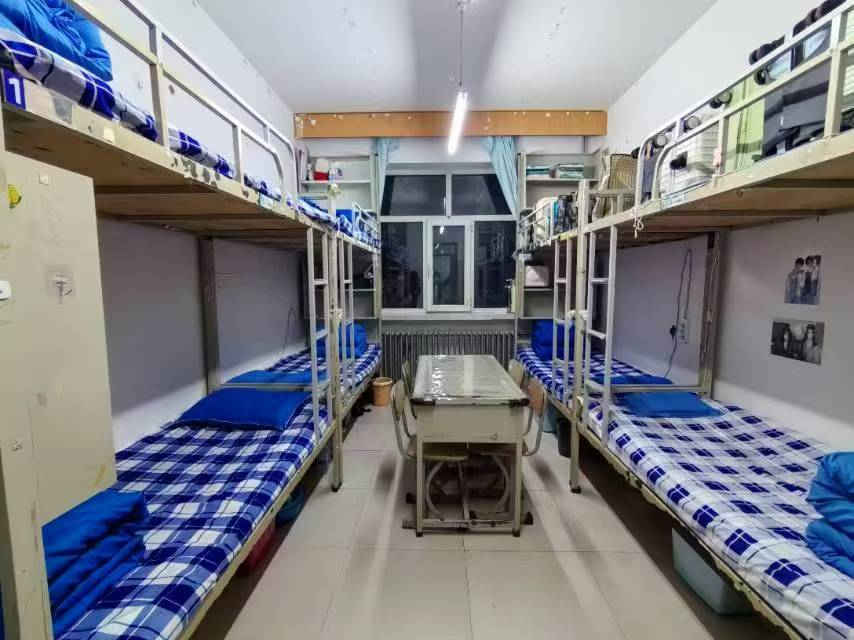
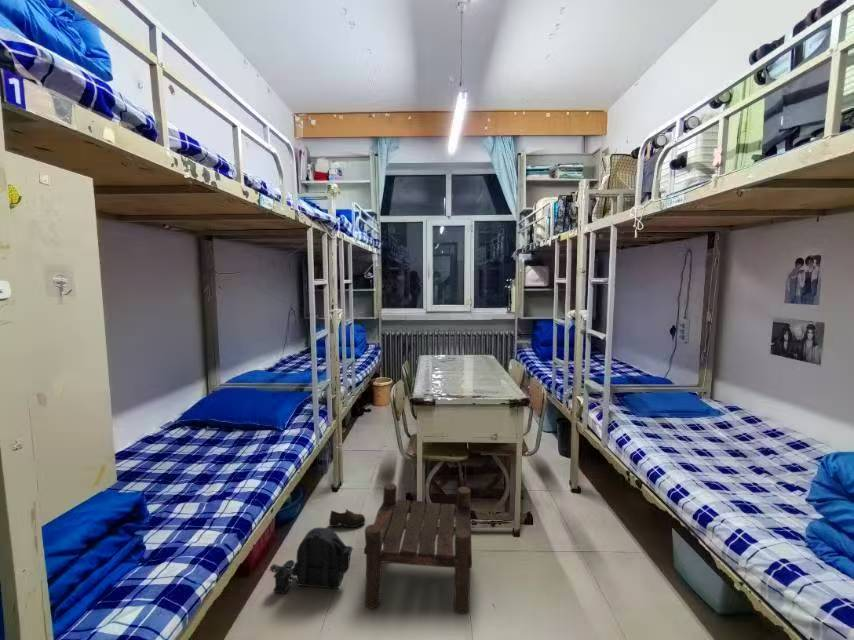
+ backpack (310, 544)
+ shoe (347, 517)
+ stool (421, 541)
